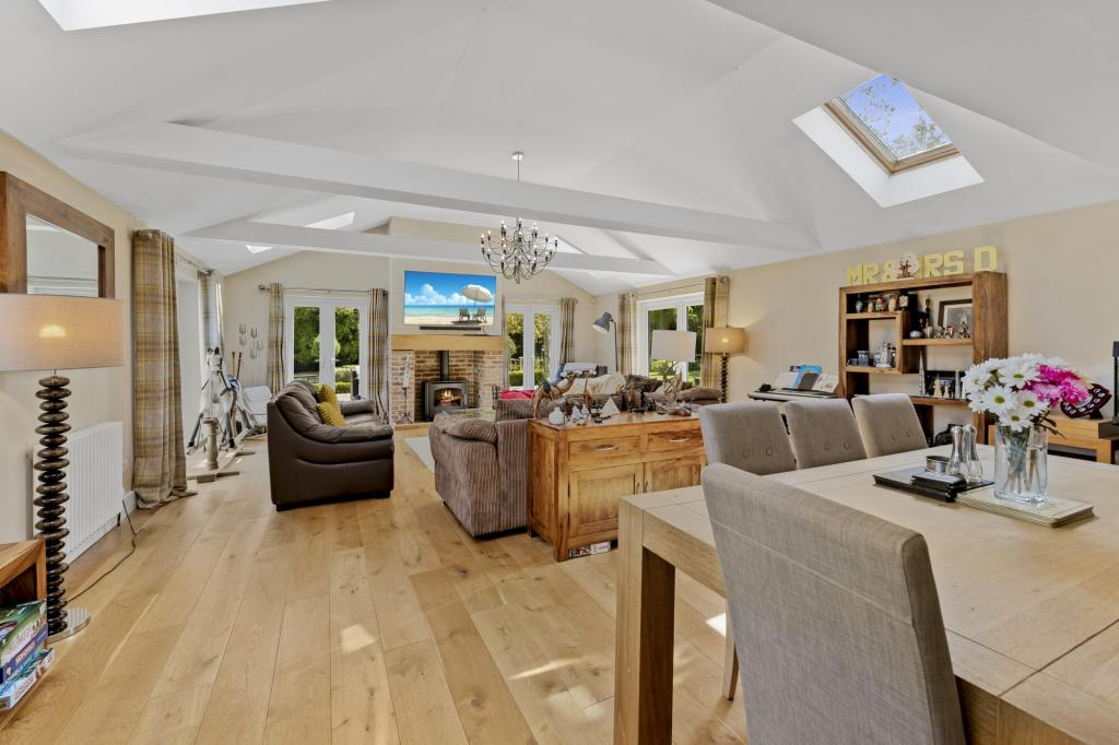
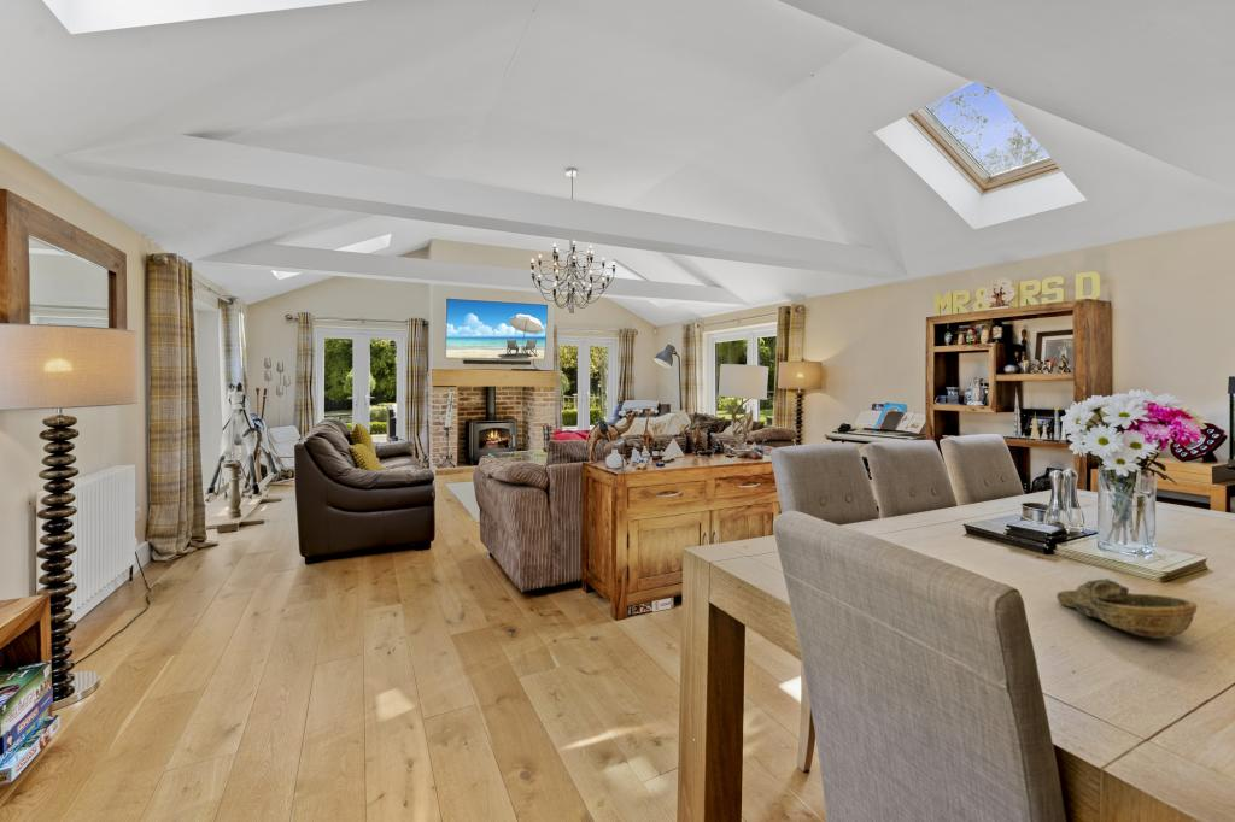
+ decorative bowl (1116, 603)
